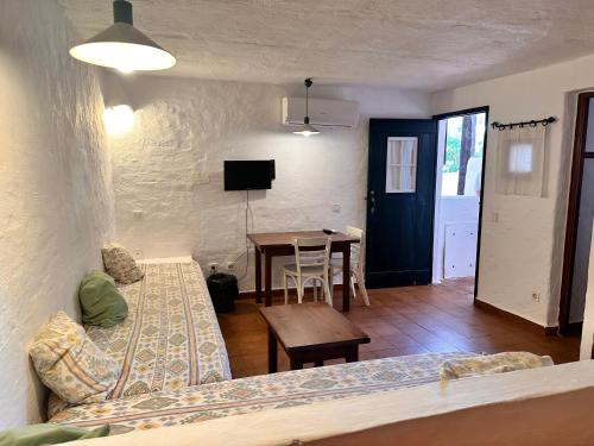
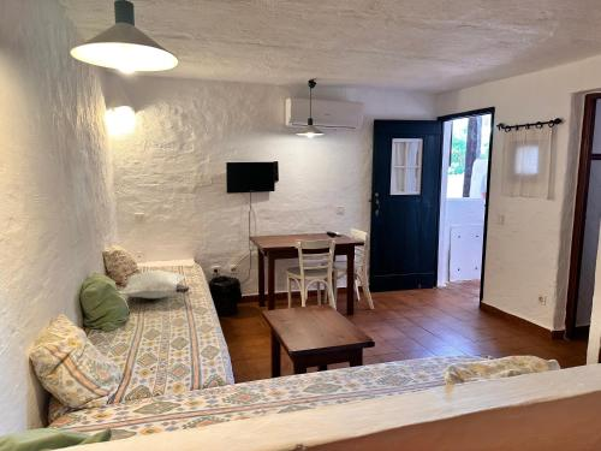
+ cushion (156, 284)
